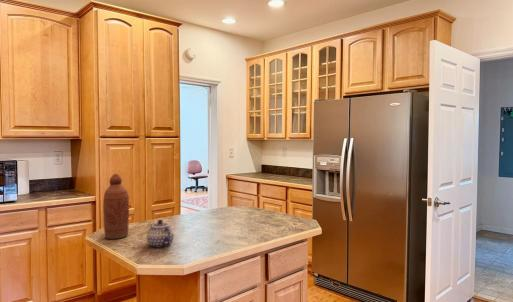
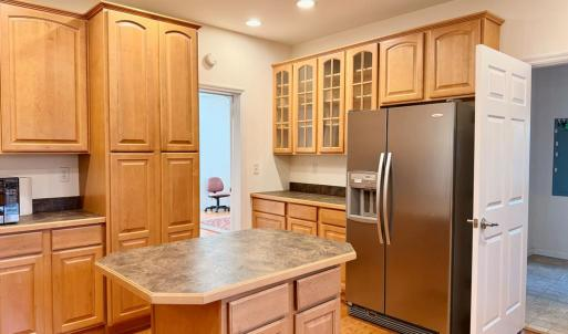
- bottle (116, 205)
- teapot (160, 232)
